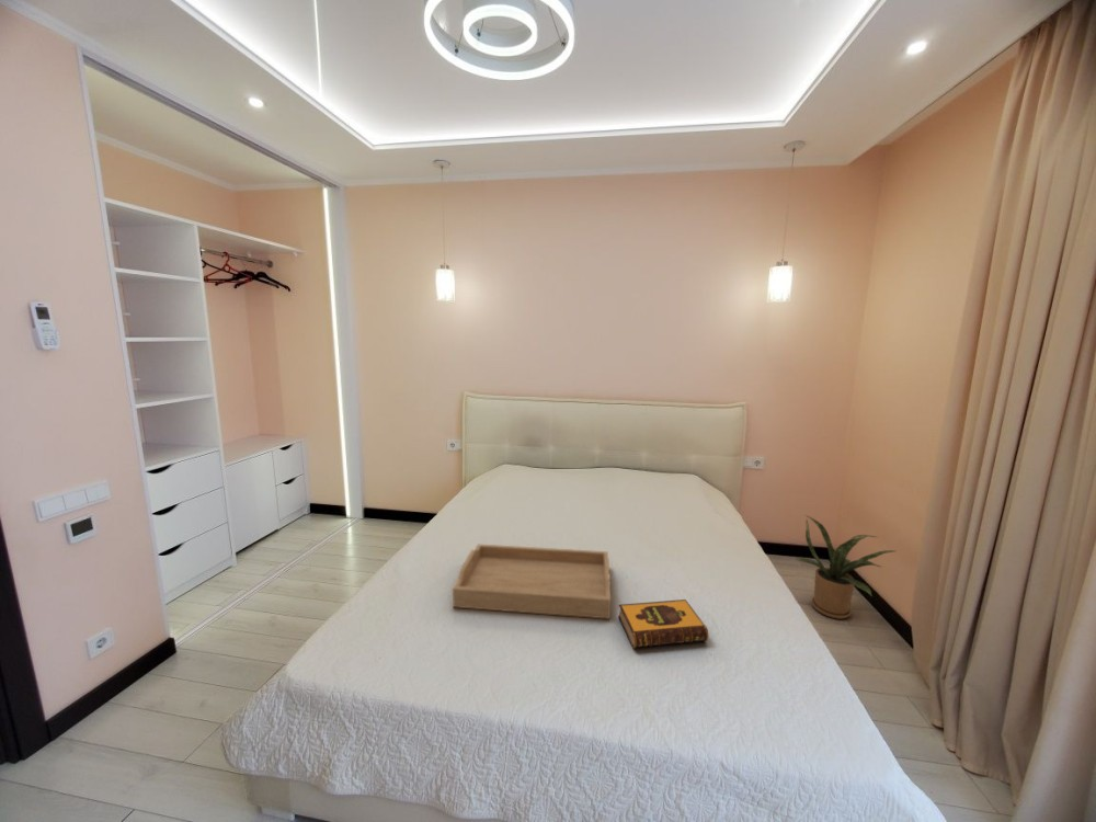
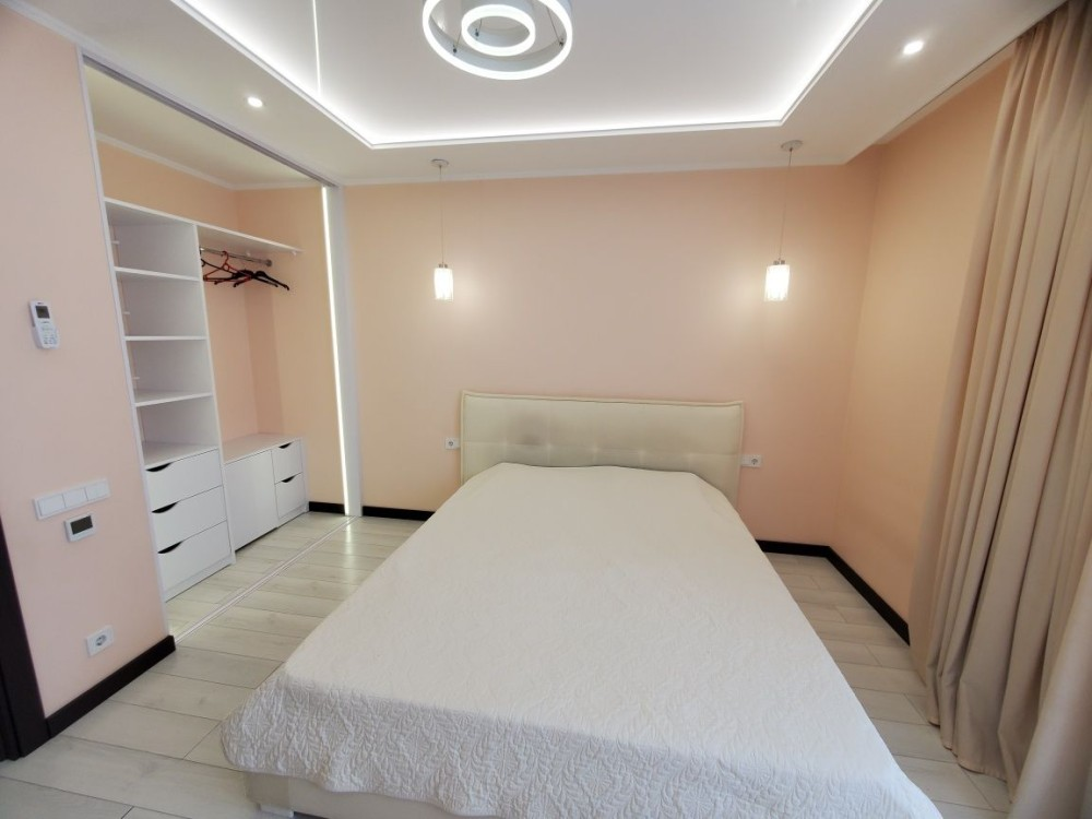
- hardback book (661, 624)
- house plant (841, 566)
- serving tray (536, 574)
